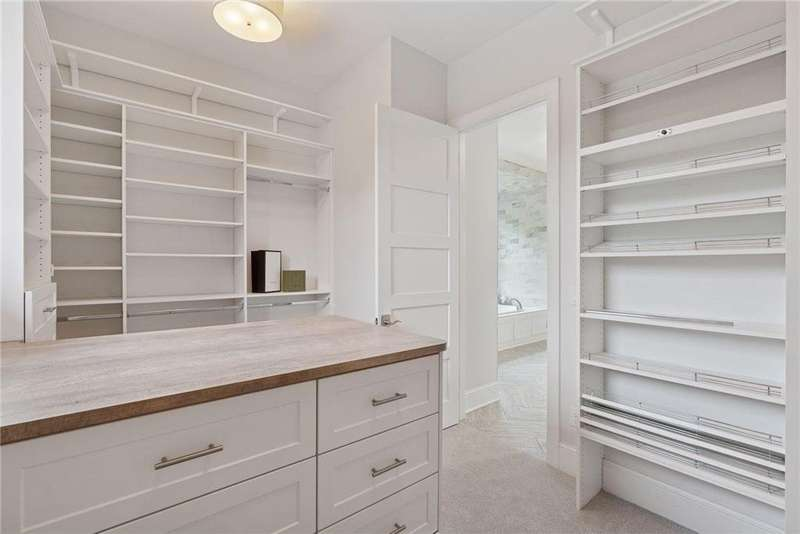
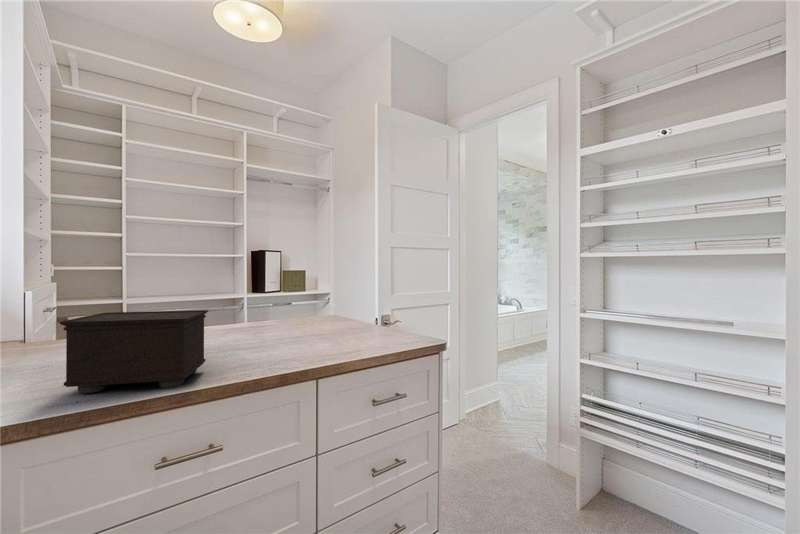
+ nightstand (143, 348)
